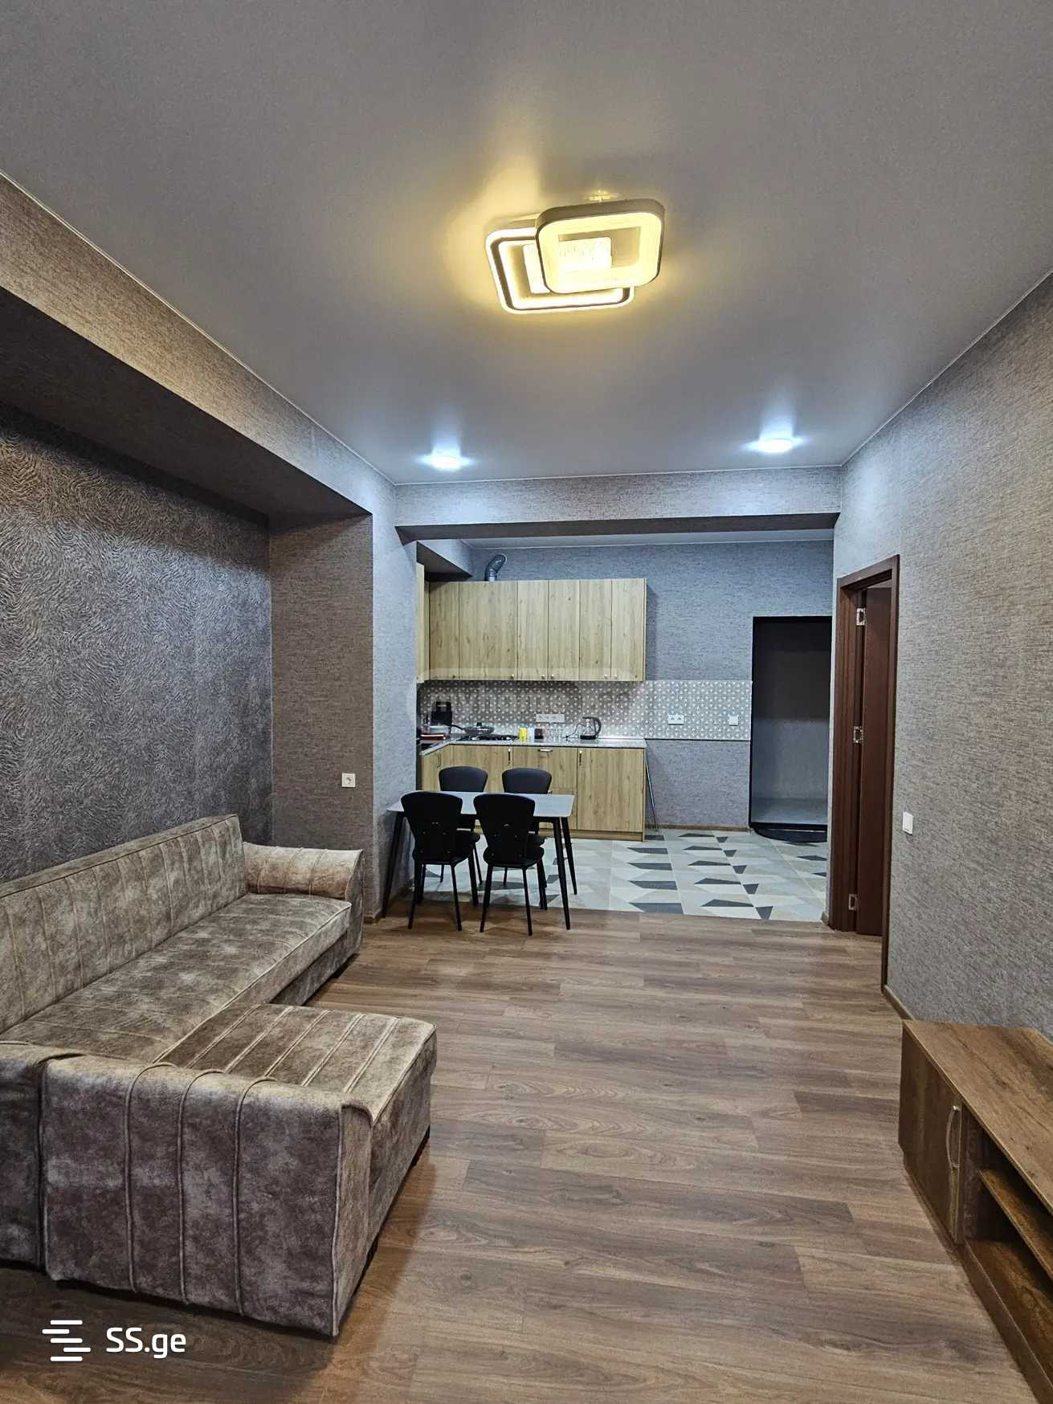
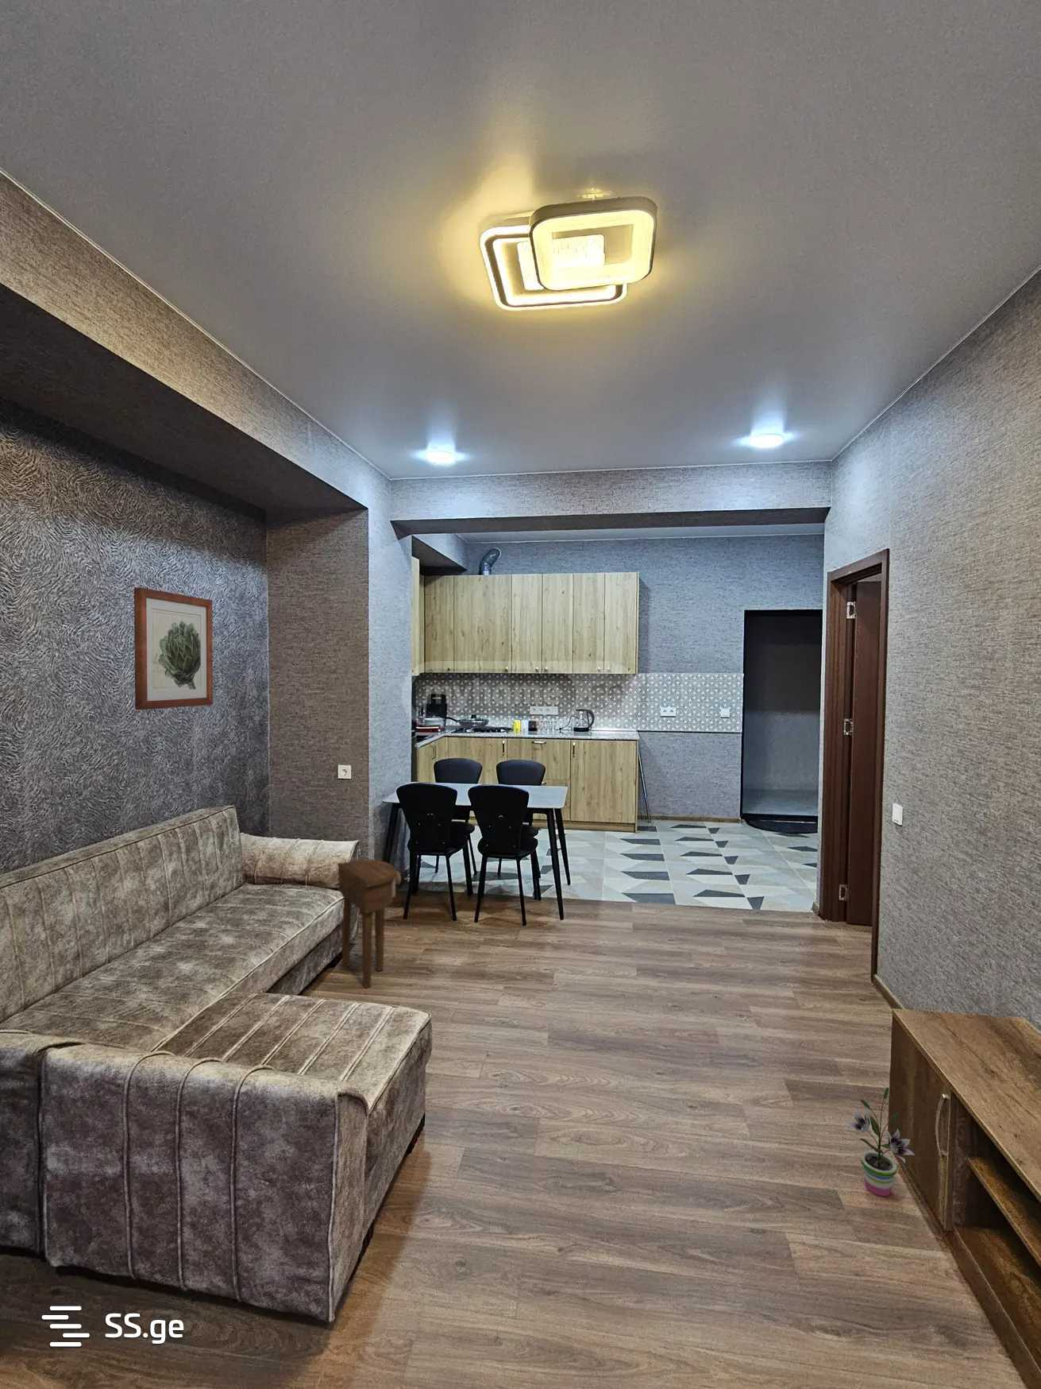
+ potted plant (879, 1144)
+ wall art (176, 651)
+ side table (362, 922)
